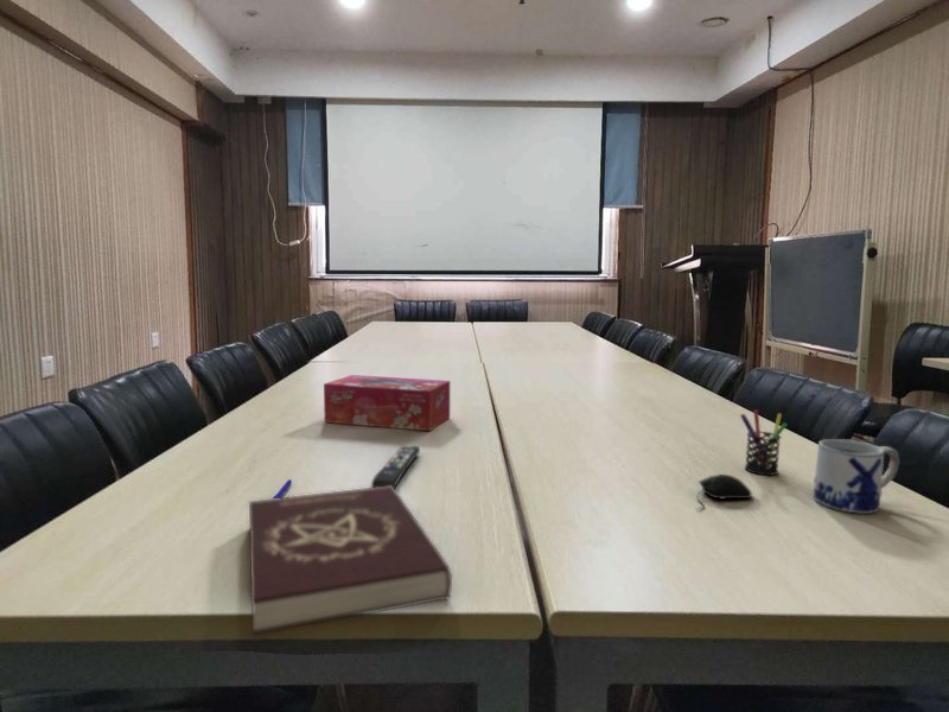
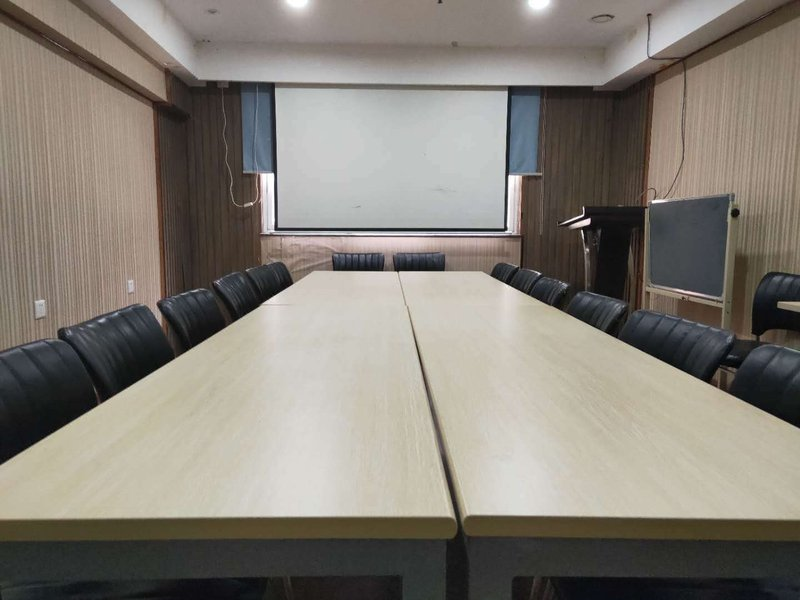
- remote control (397, 465)
- book (339, 543)
- pen (281, 491)
- mug (854, 473)
- computer mouse (718, 488)
- pen holder (765, 440)
- tissue box (388, 401)
